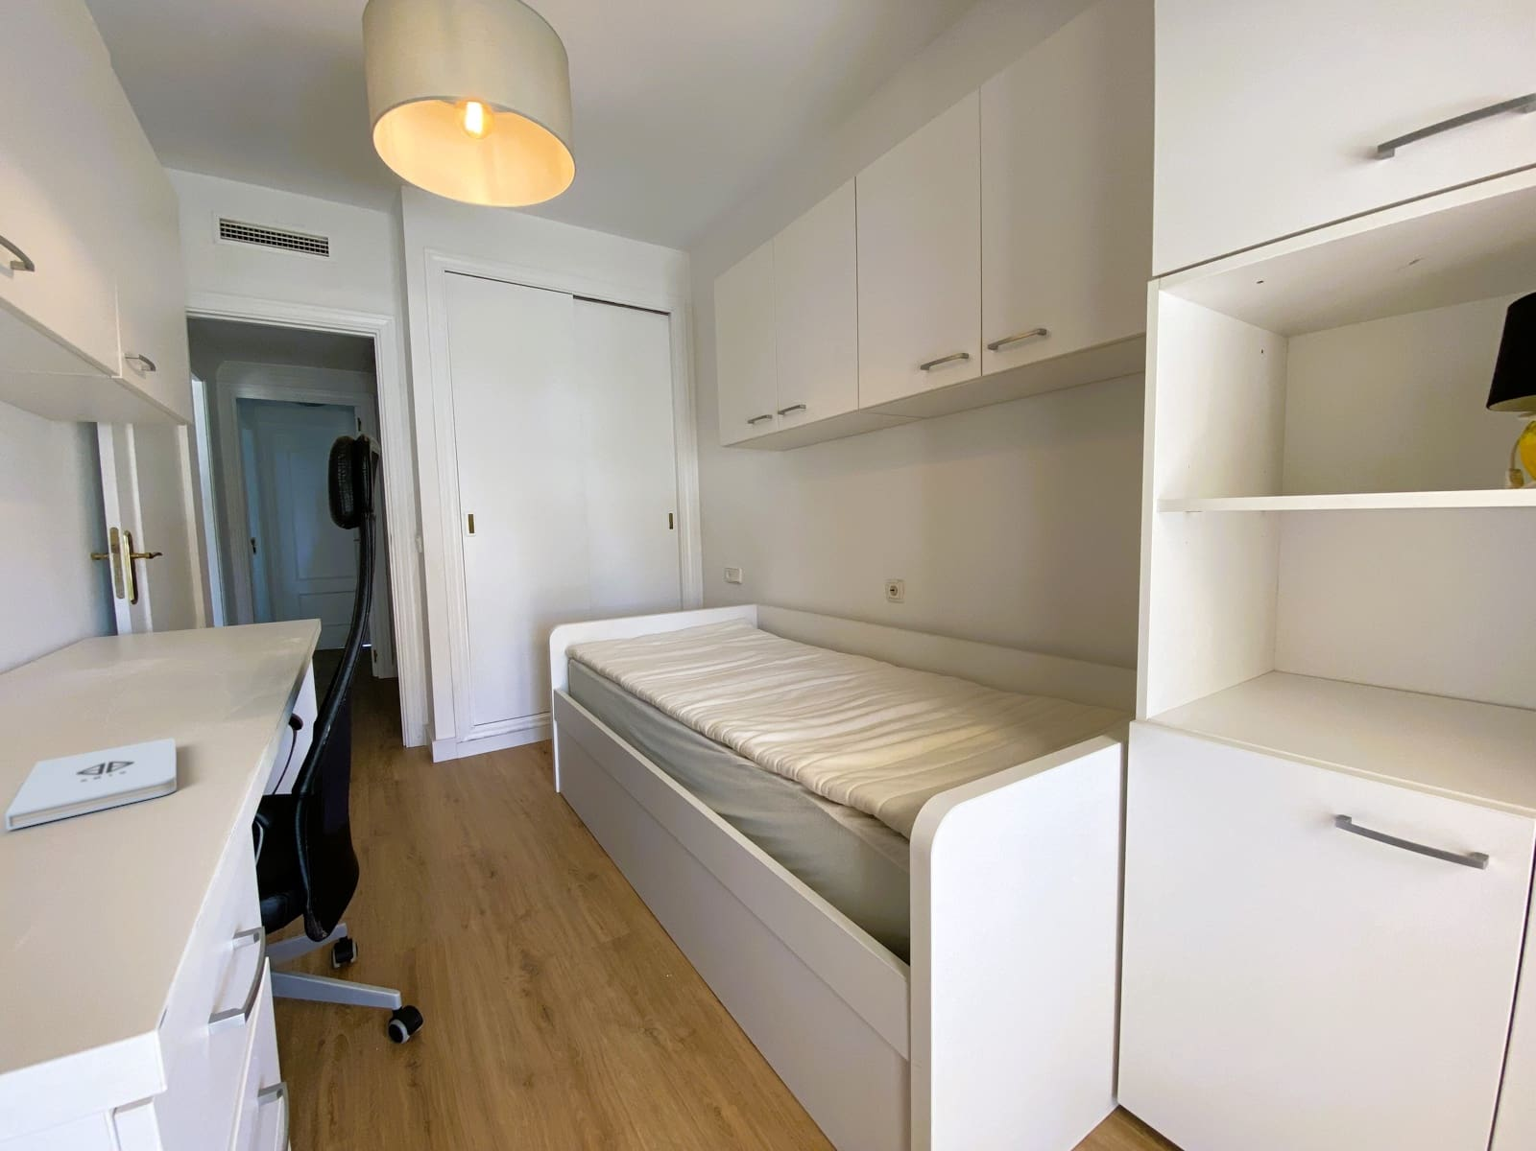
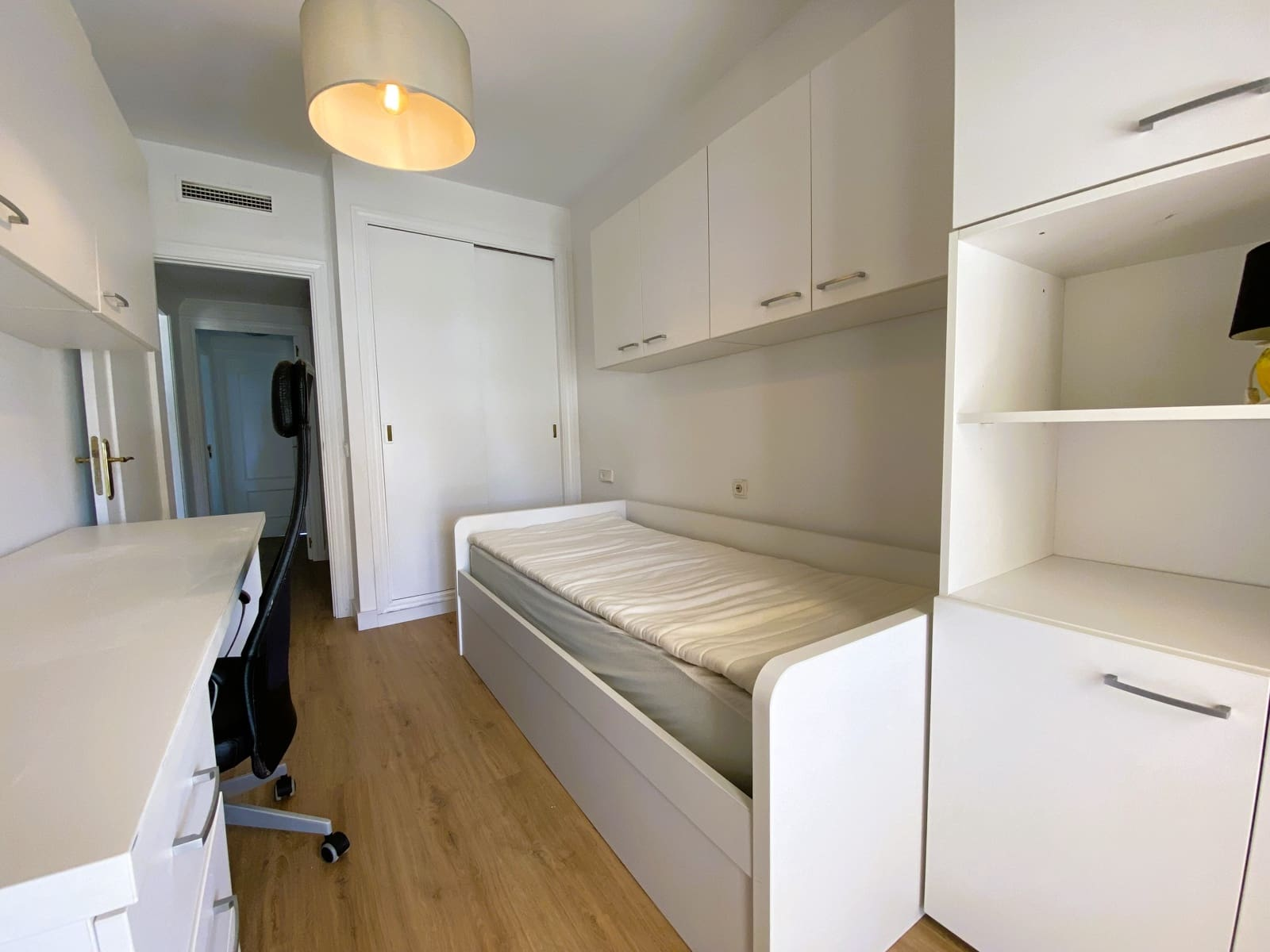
- notepad (104, 776)
